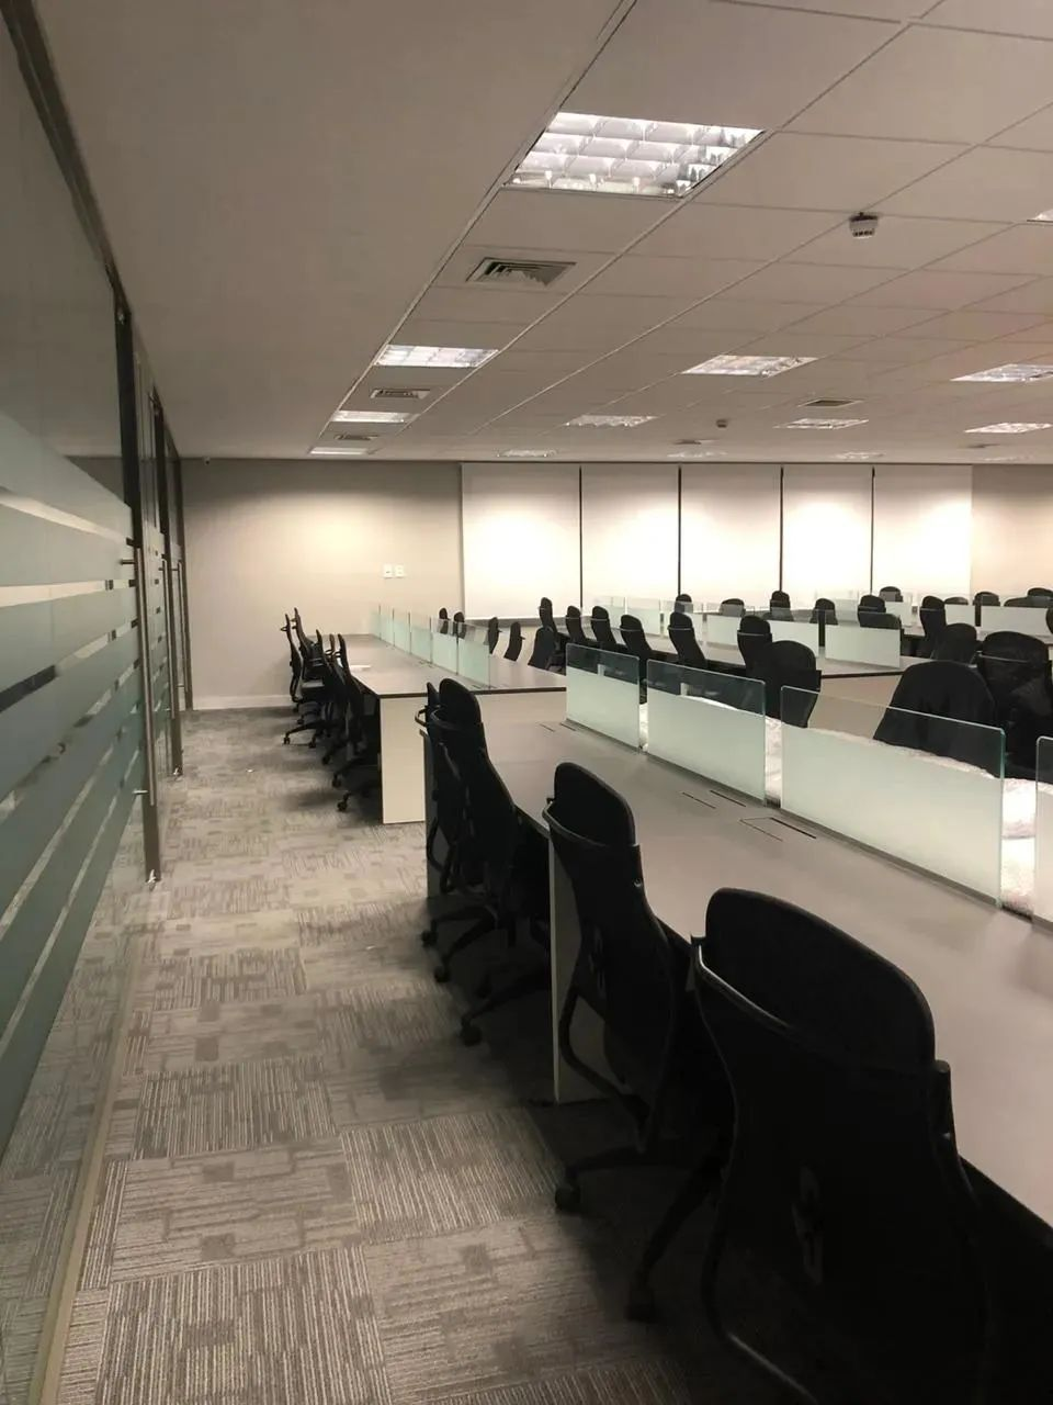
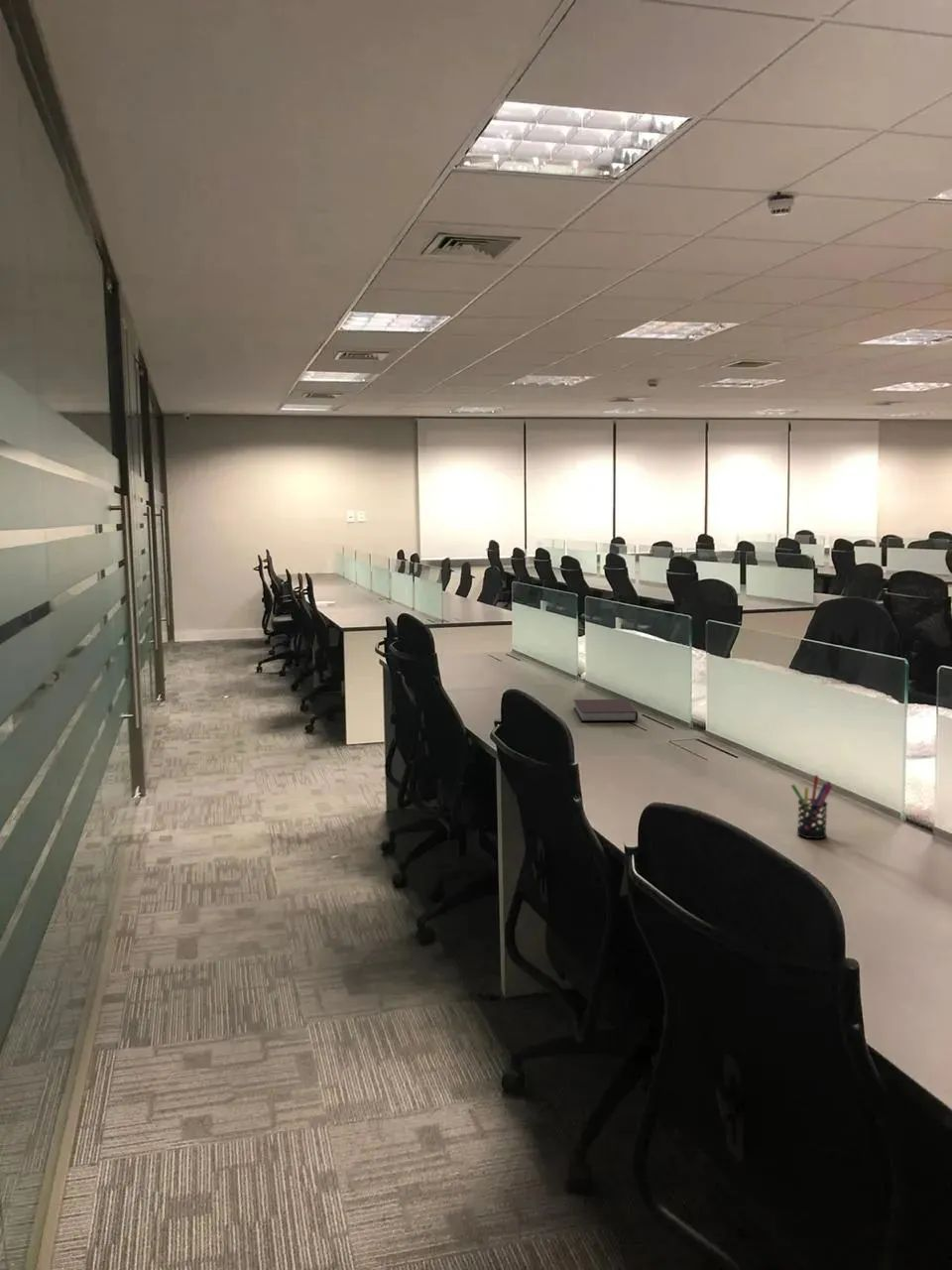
+ notebook (604, 709)
+ pen holder (809, 806)
